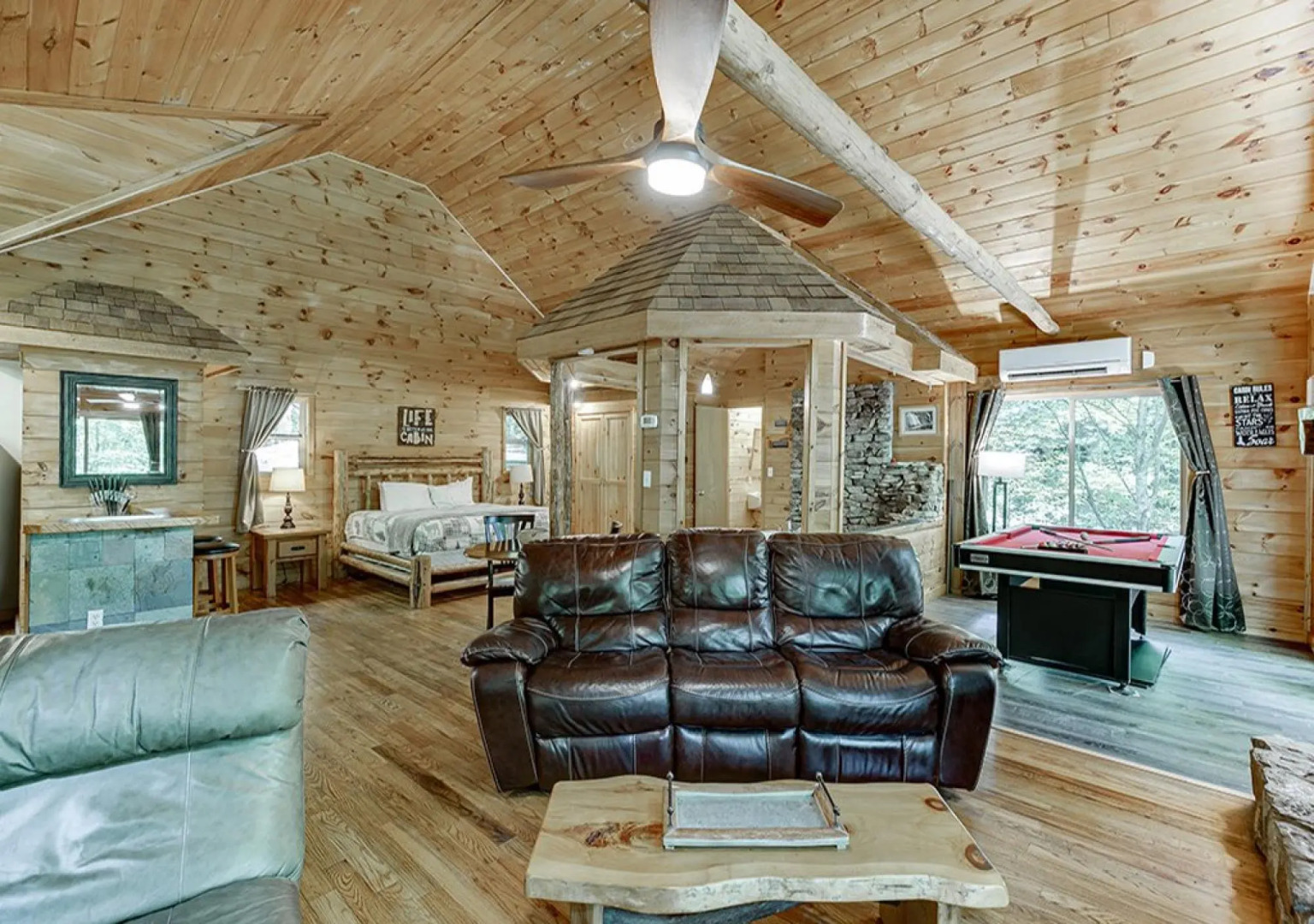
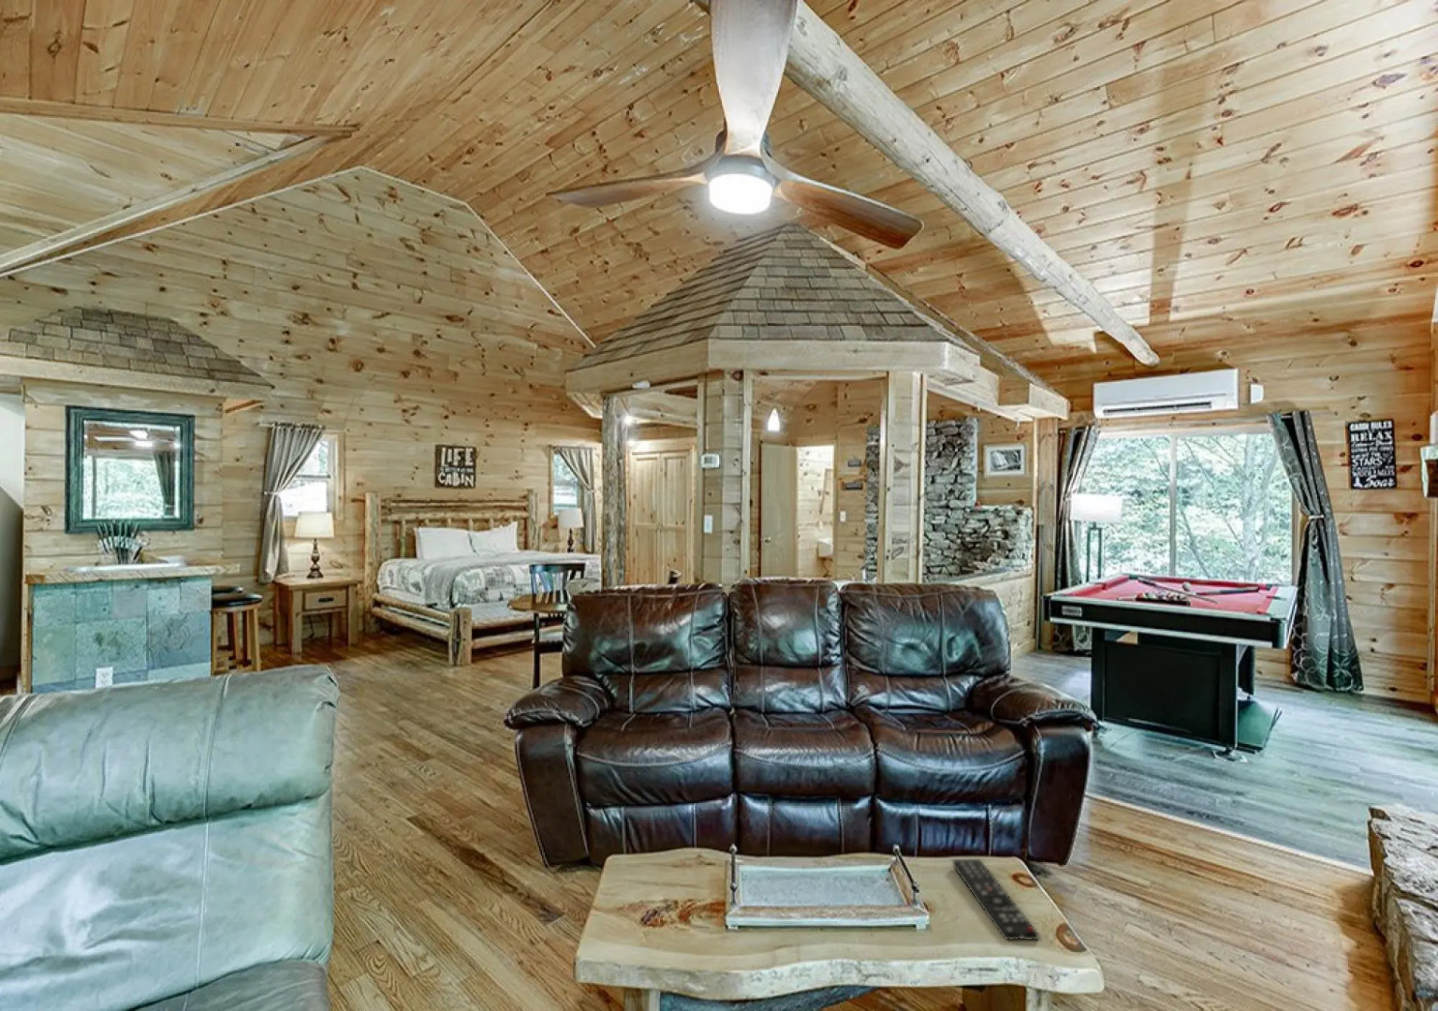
+ remote control (991, 895)
